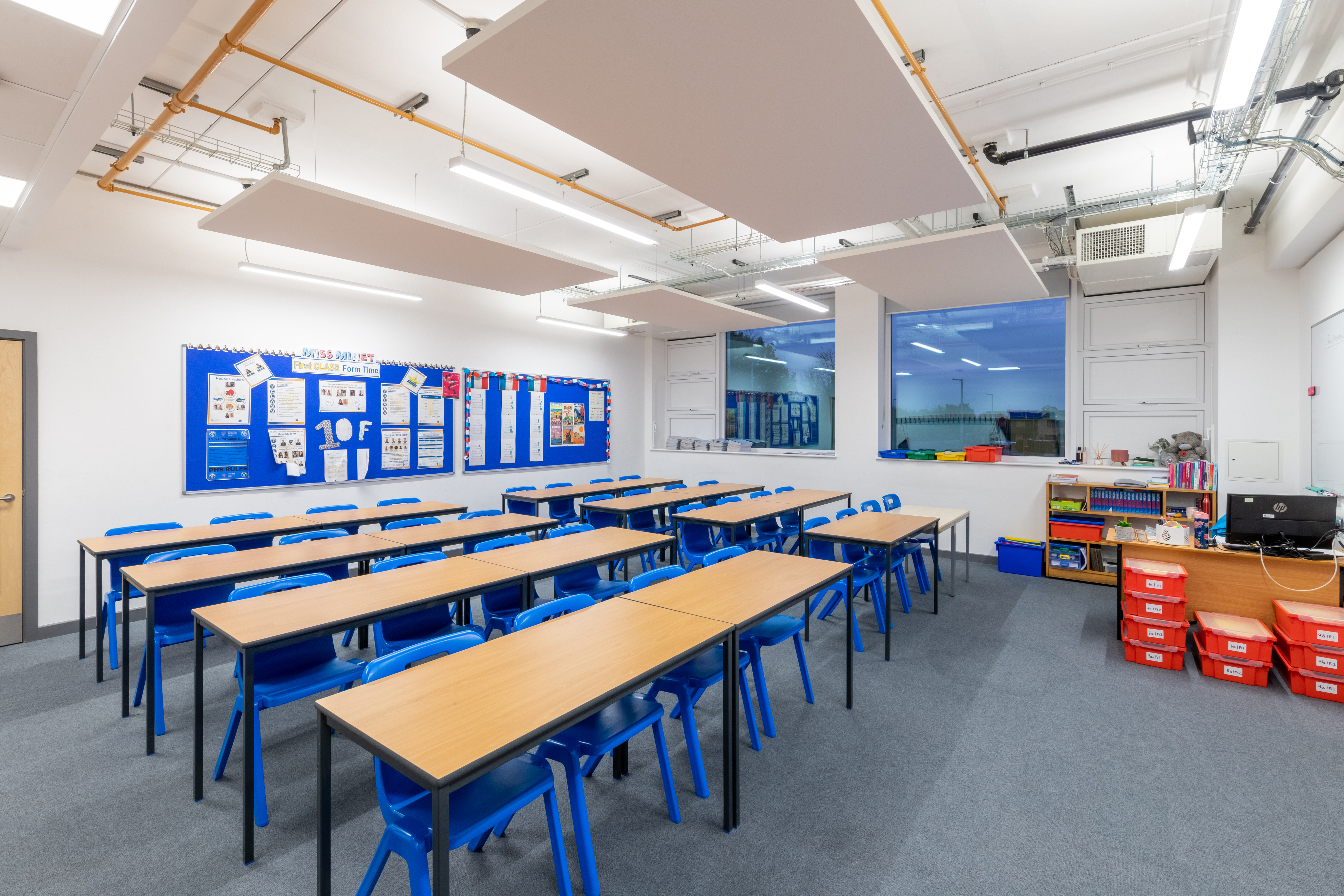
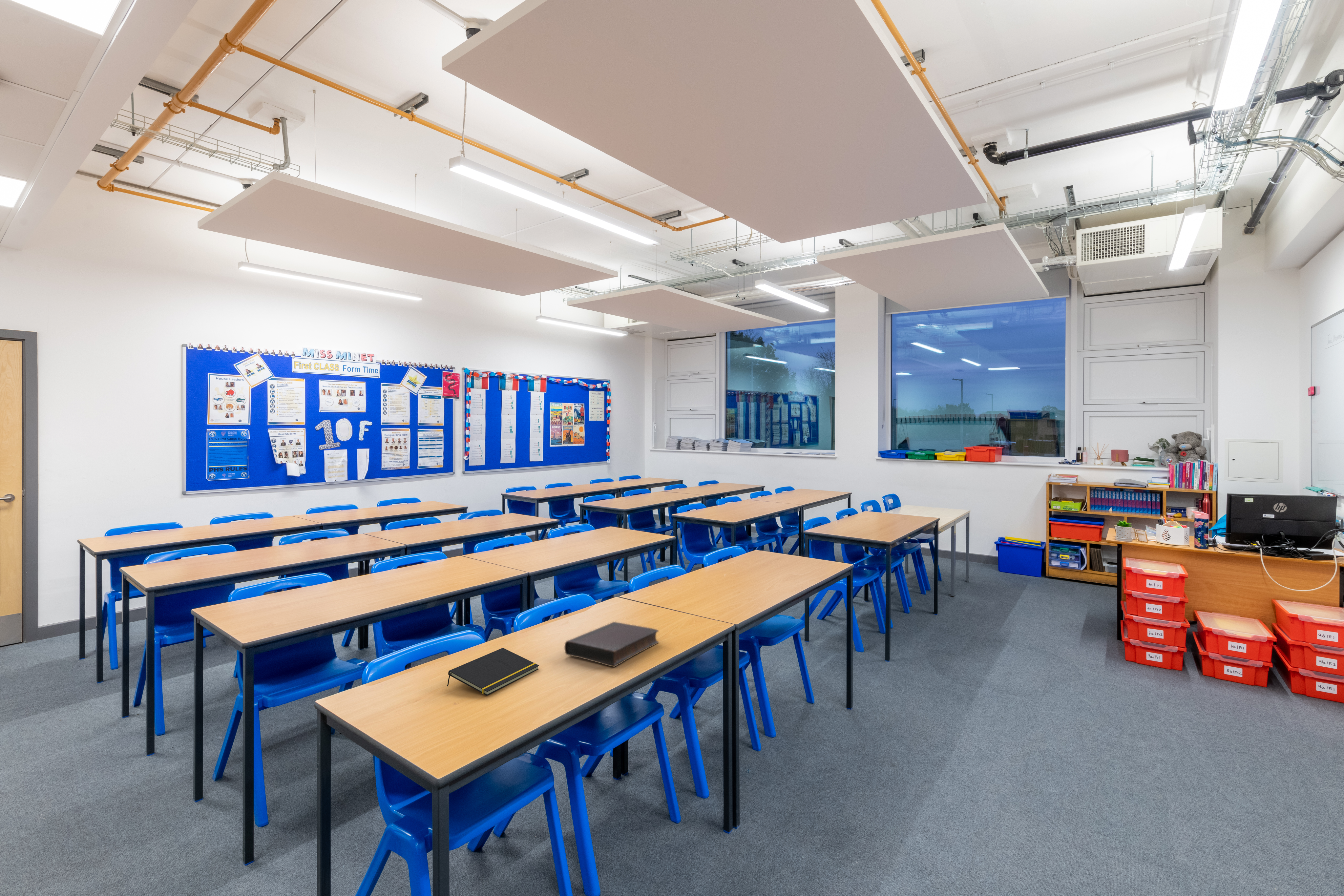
+ notepad (495, 670)
+ book (613, 641)
